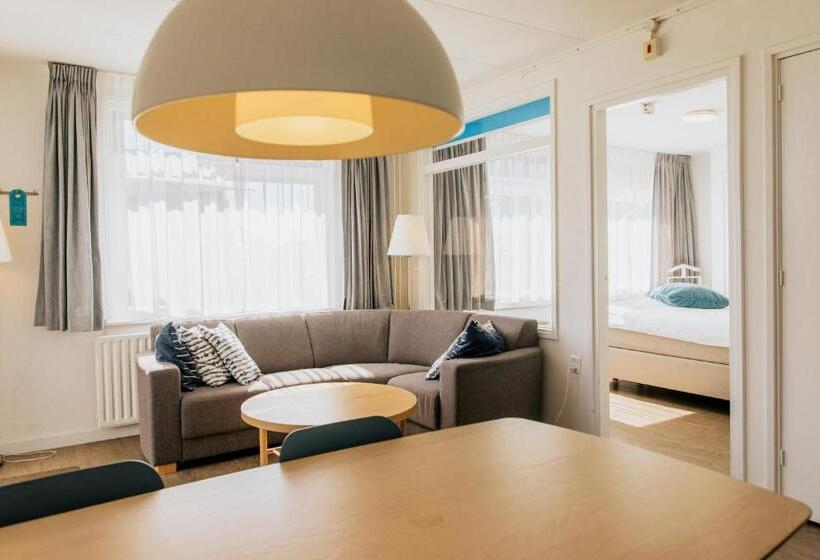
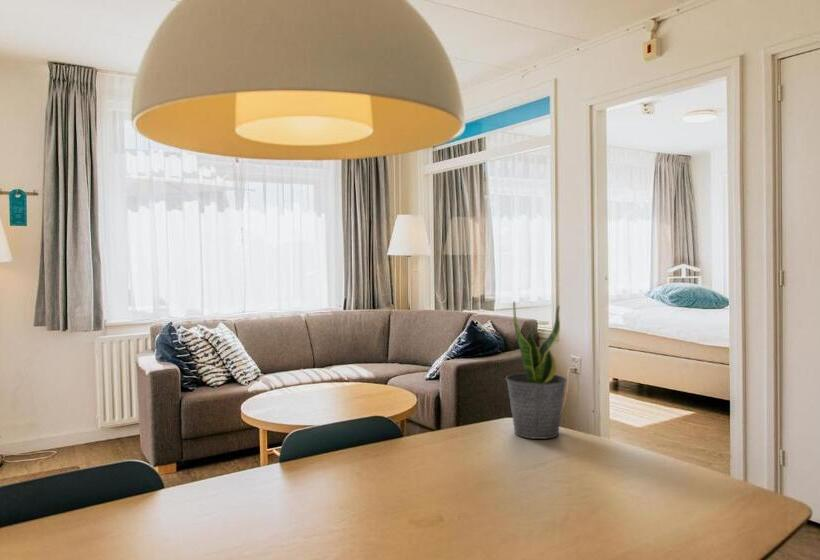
+ potted plant (535, 366)
